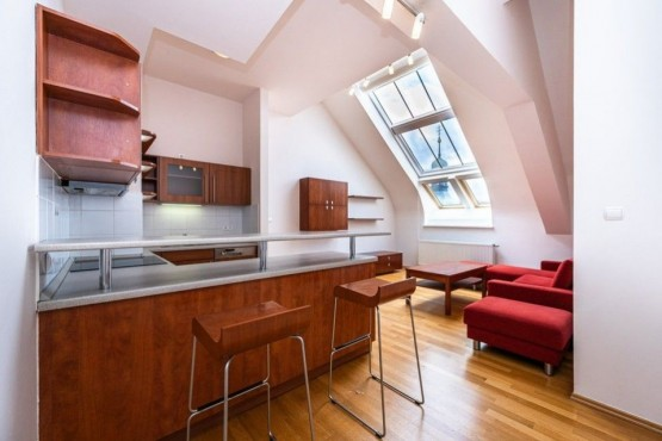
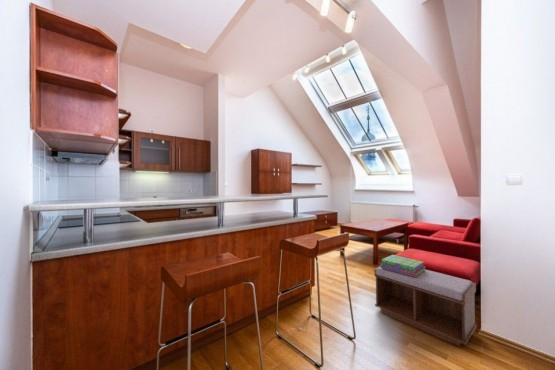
+ stack of books (402, 264)
+ bench (420, 296)
